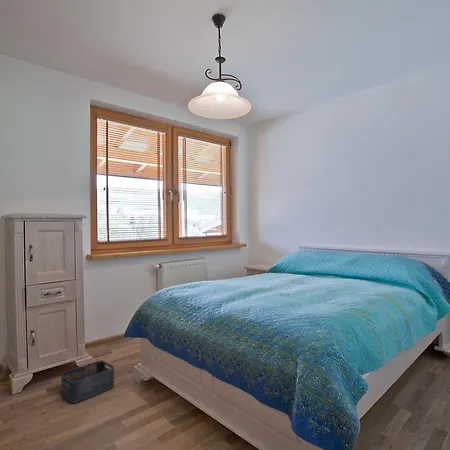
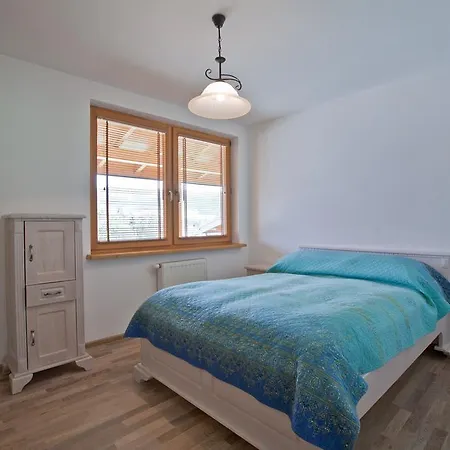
- storage bin (88, 380)
